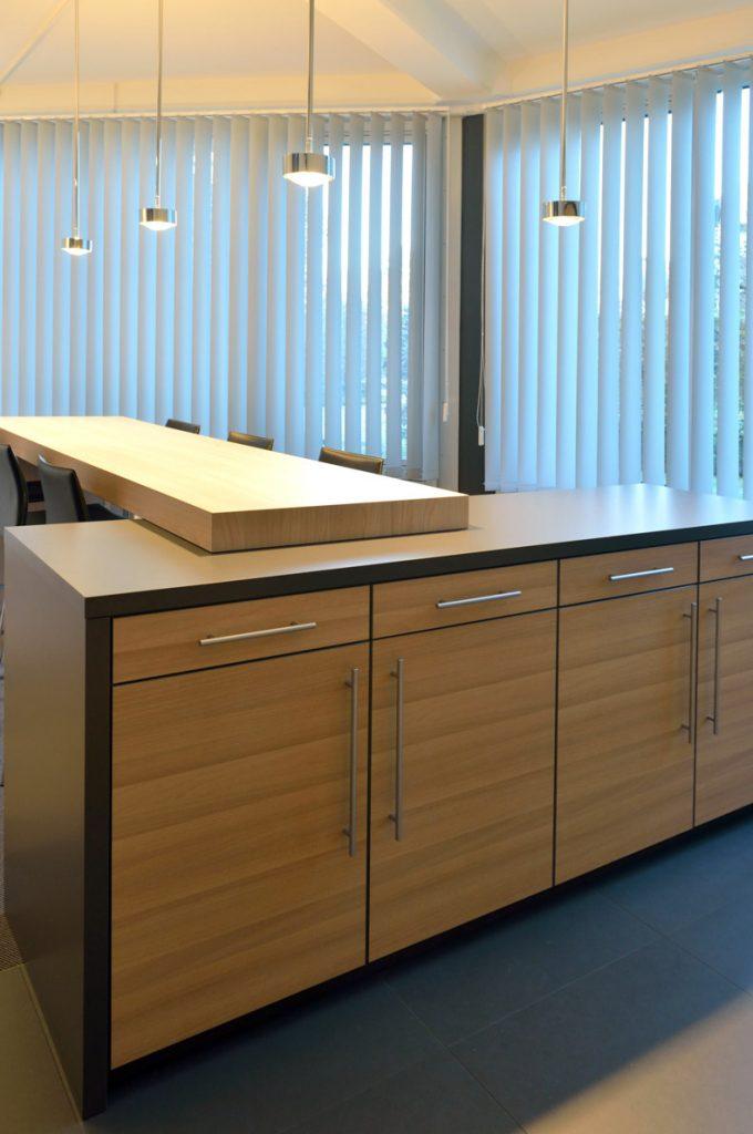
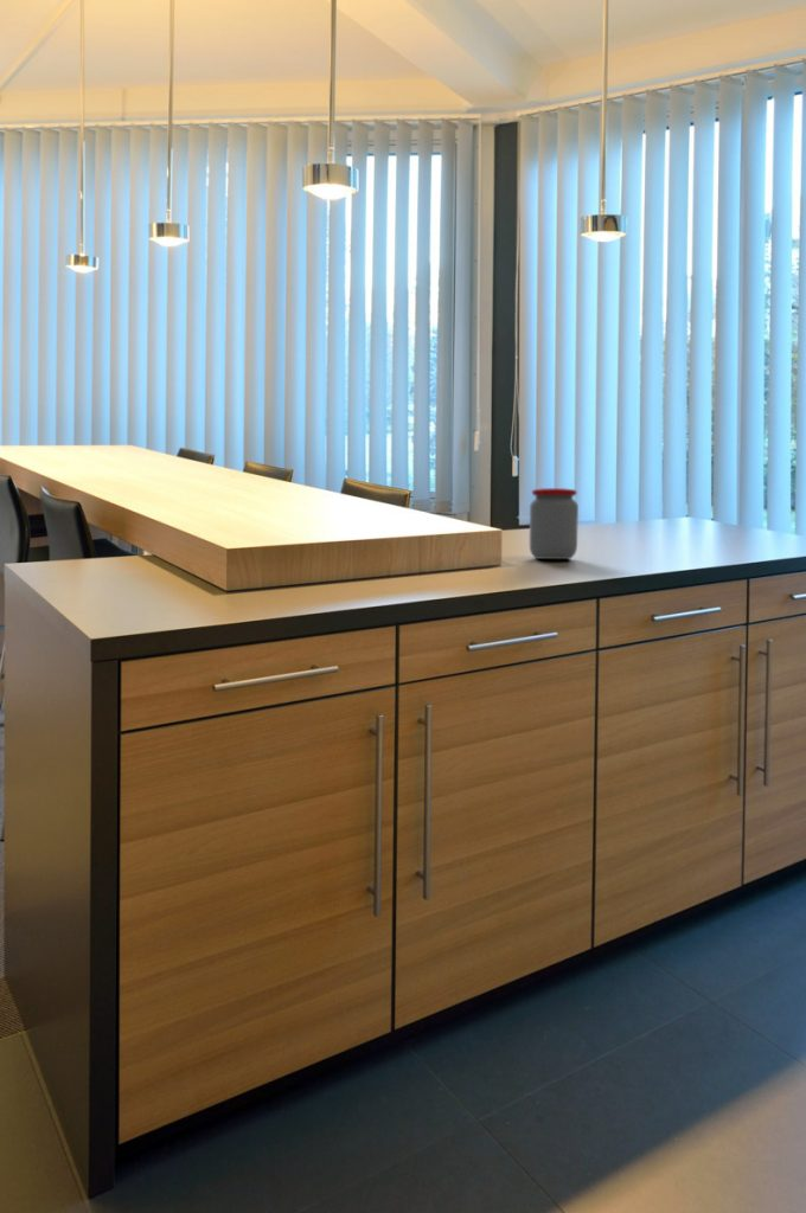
+ jar (554, 524)
